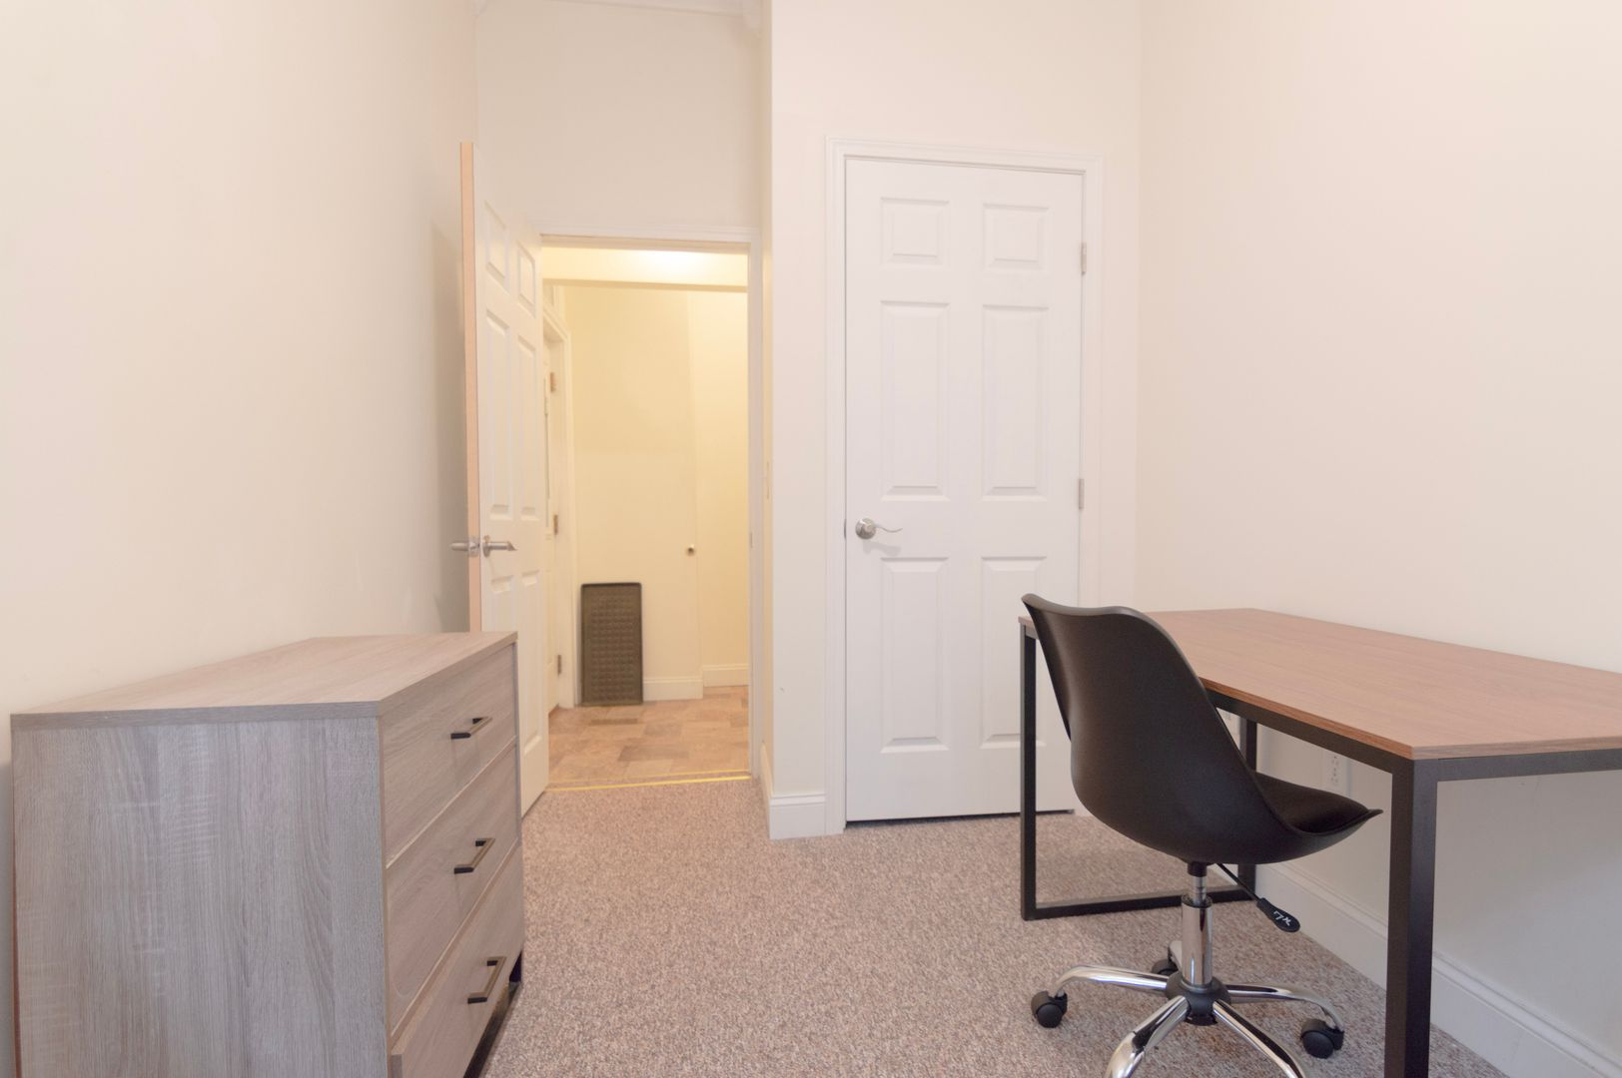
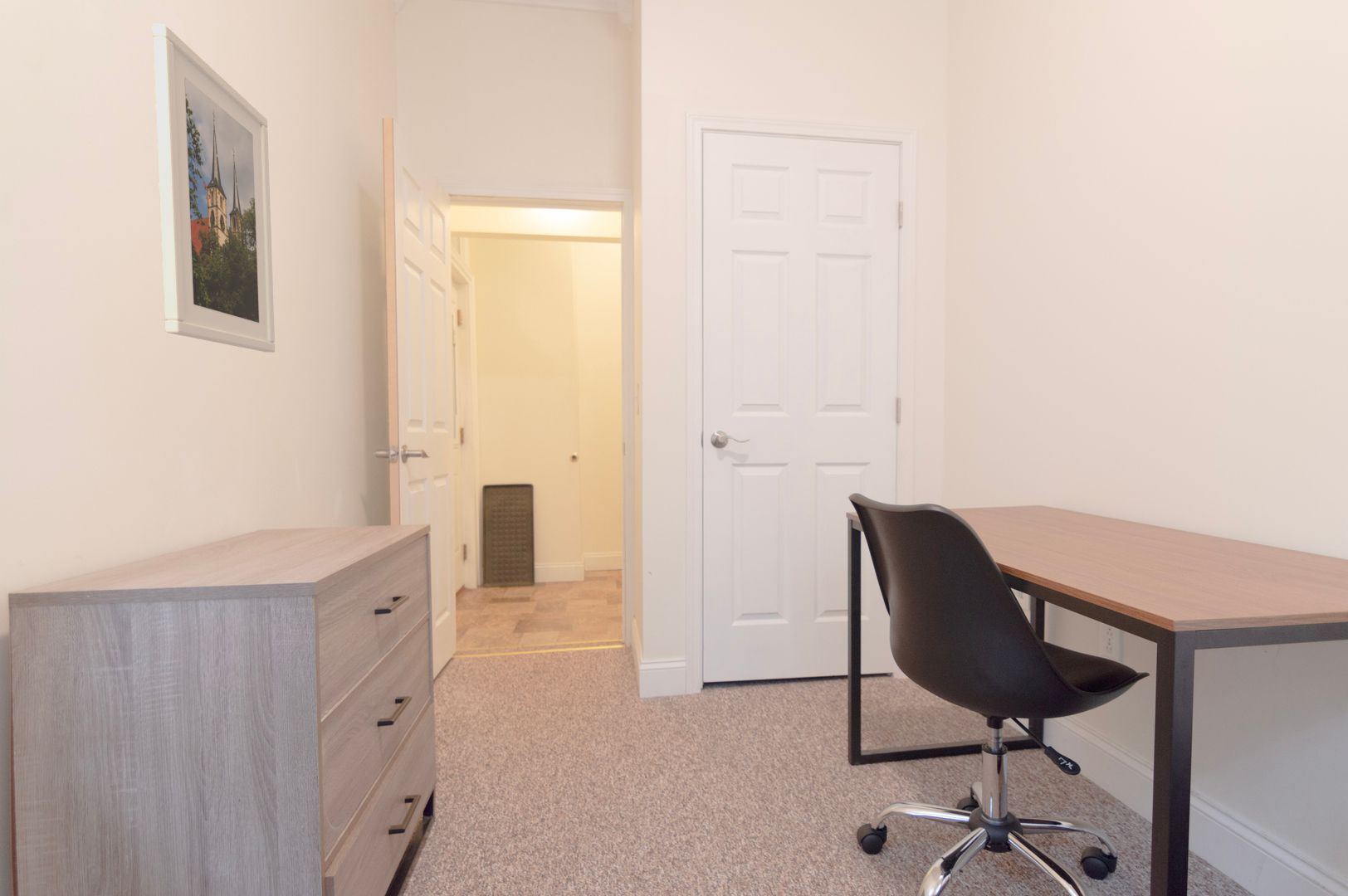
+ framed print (222, 212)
